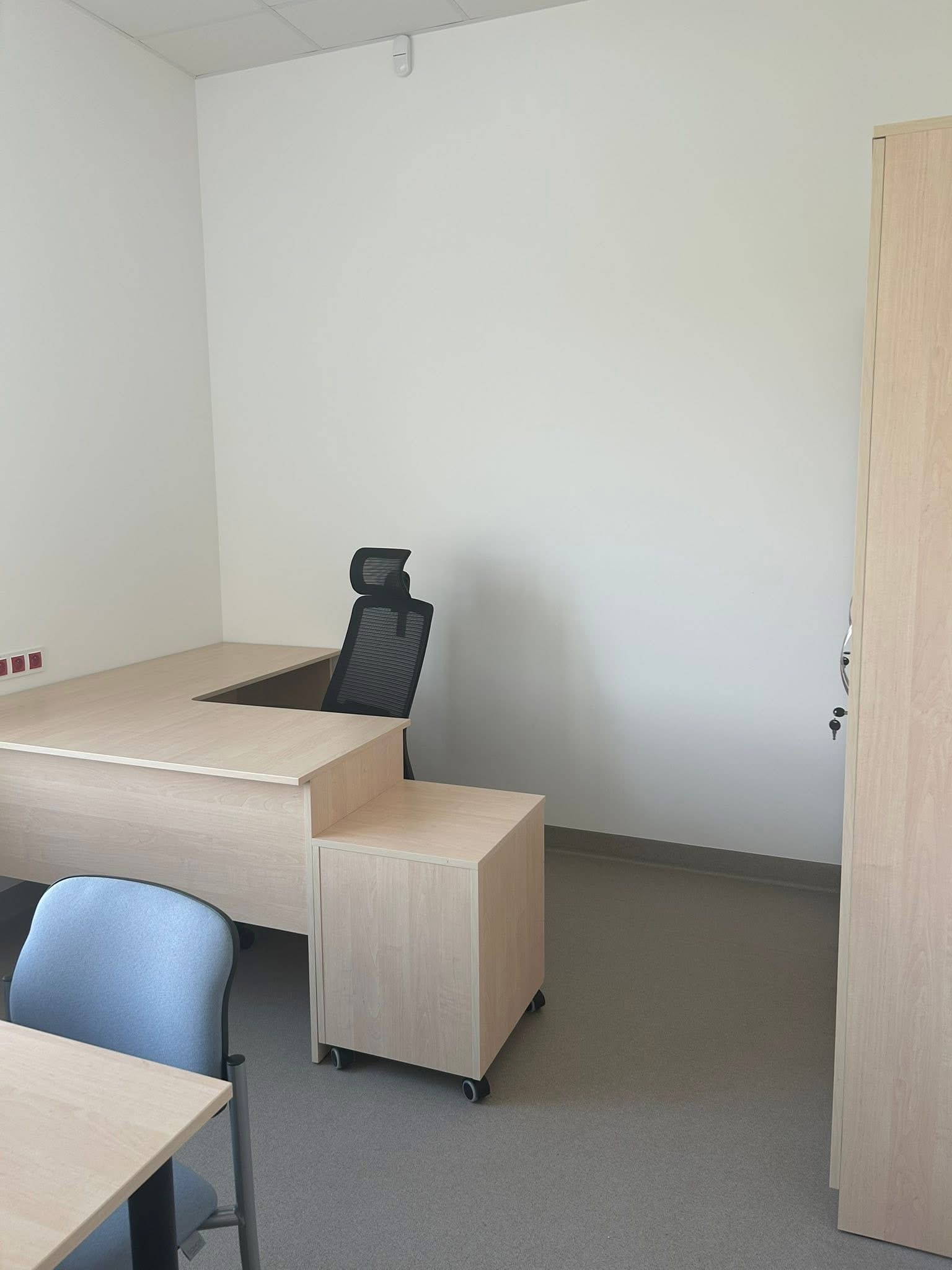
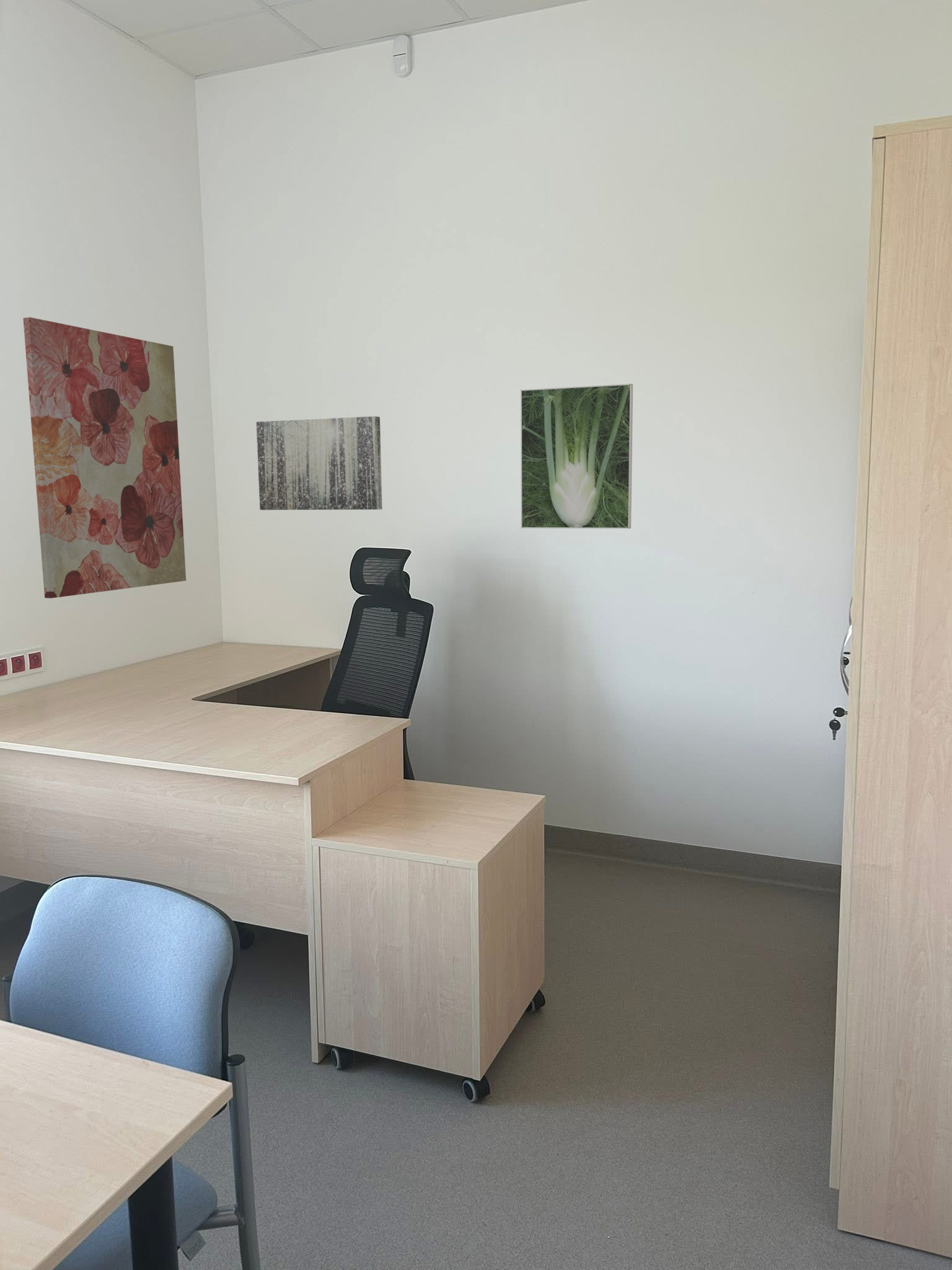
+ wall art (318, 464)
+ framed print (575, 458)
+ wall art (113, 463)
